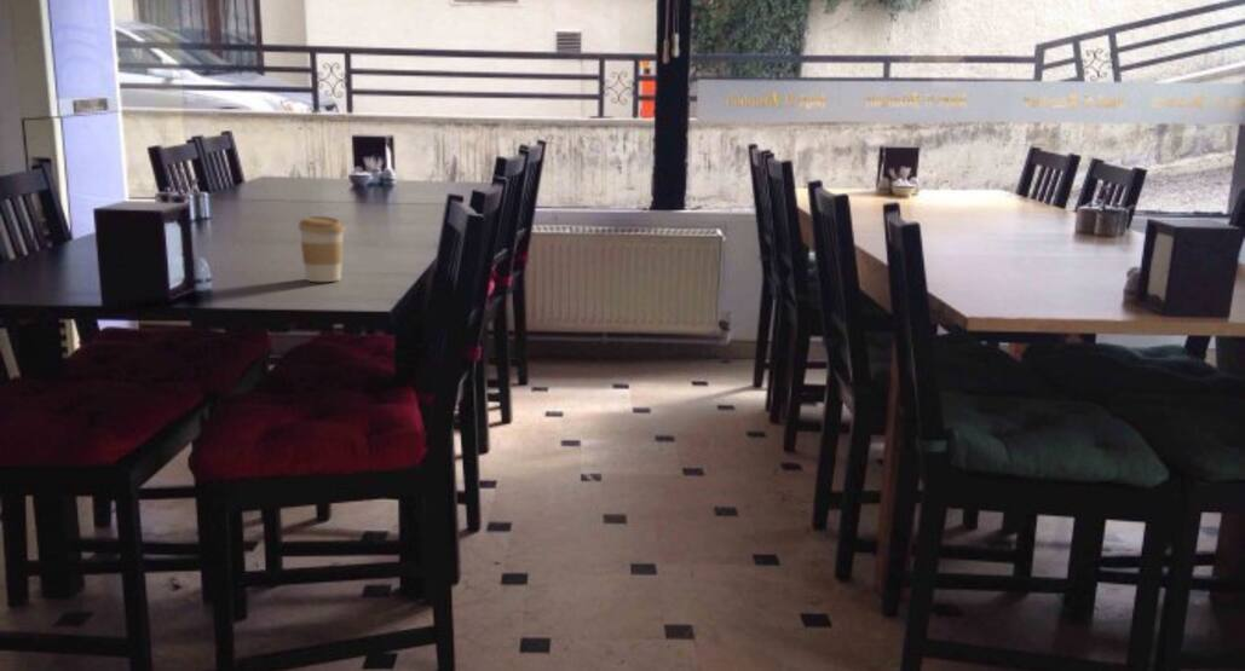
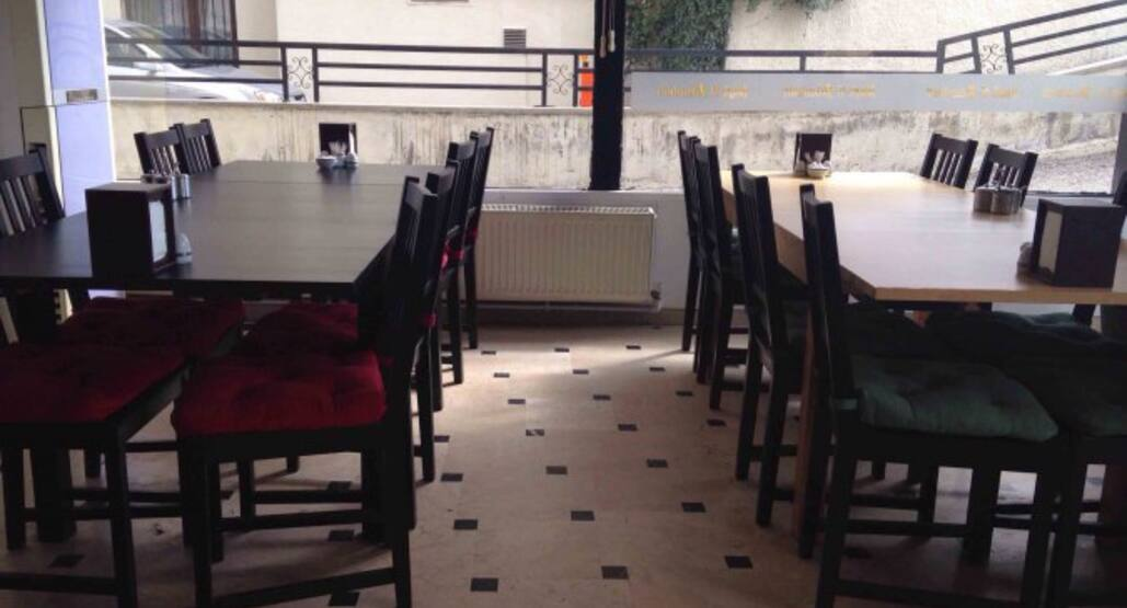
- coffee cup (322, 248)
